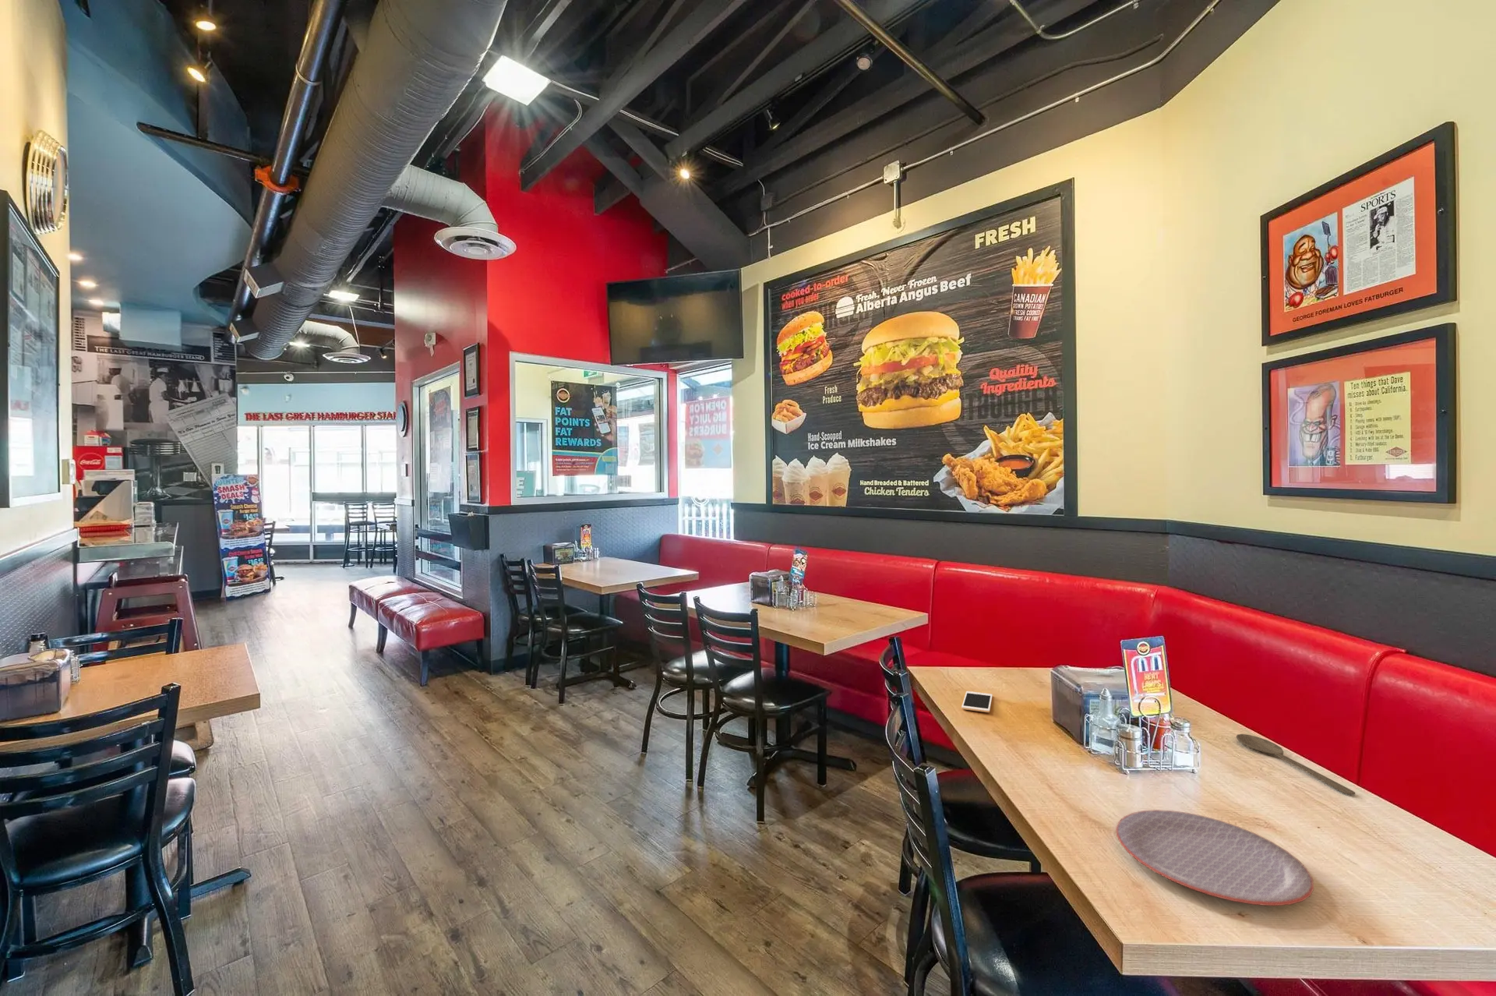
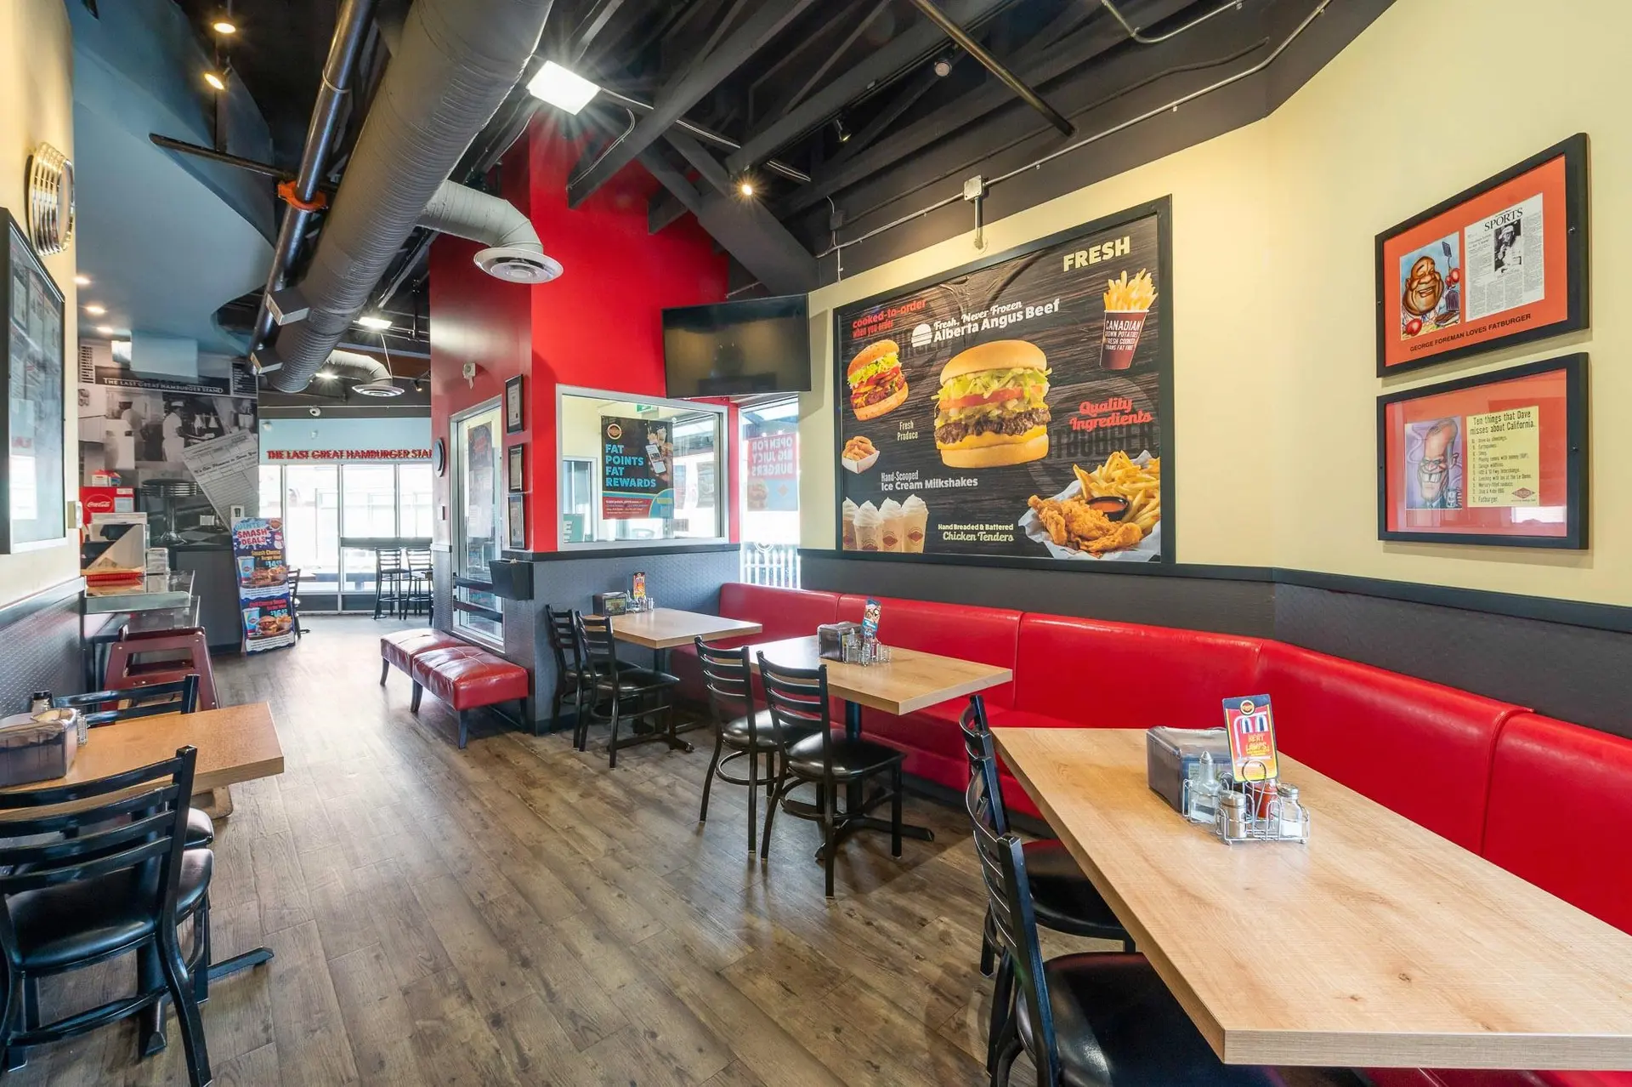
- cell phone (977, 700)
- plate (1207, 857)
- wooden spoon (1291, 760)
